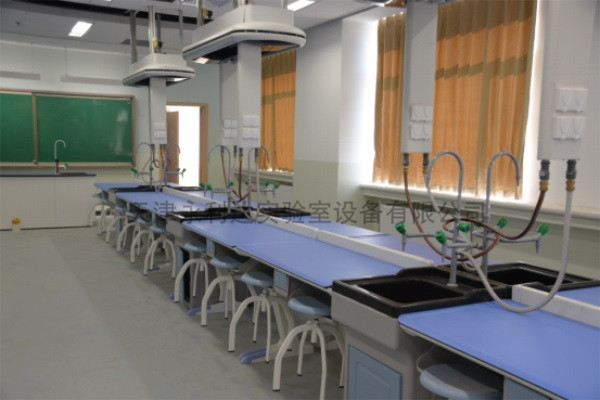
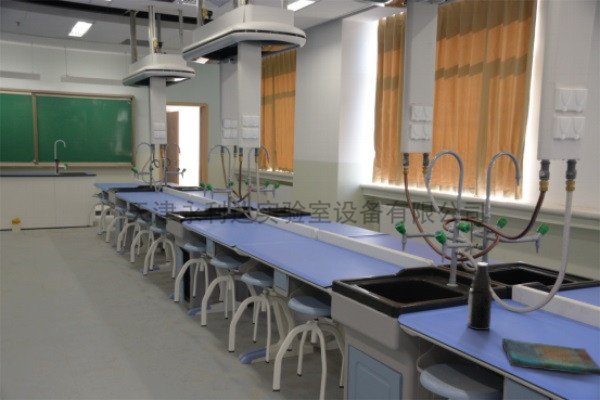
+ dish towel (548, 355)
+ spray bottle (480, 295)
